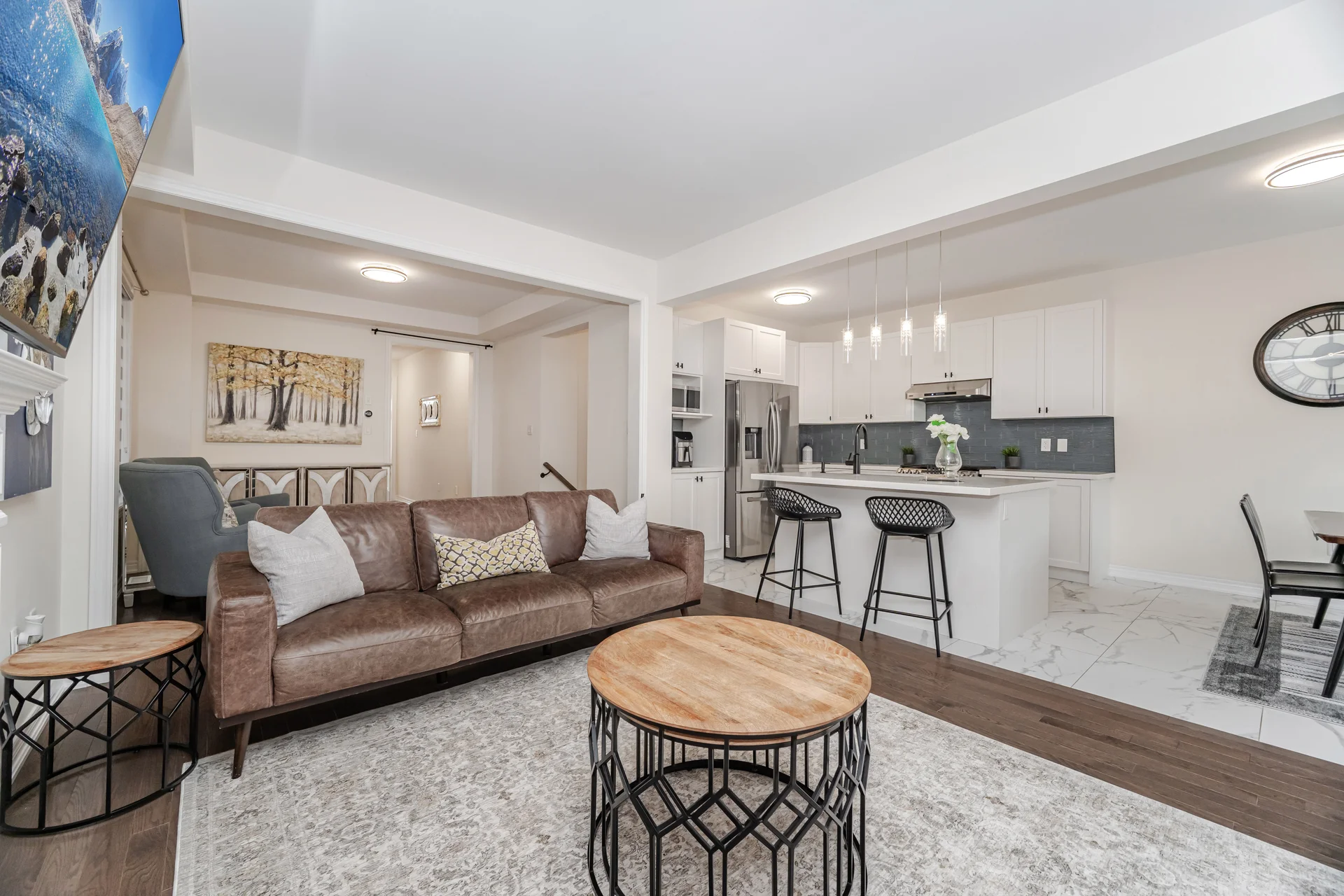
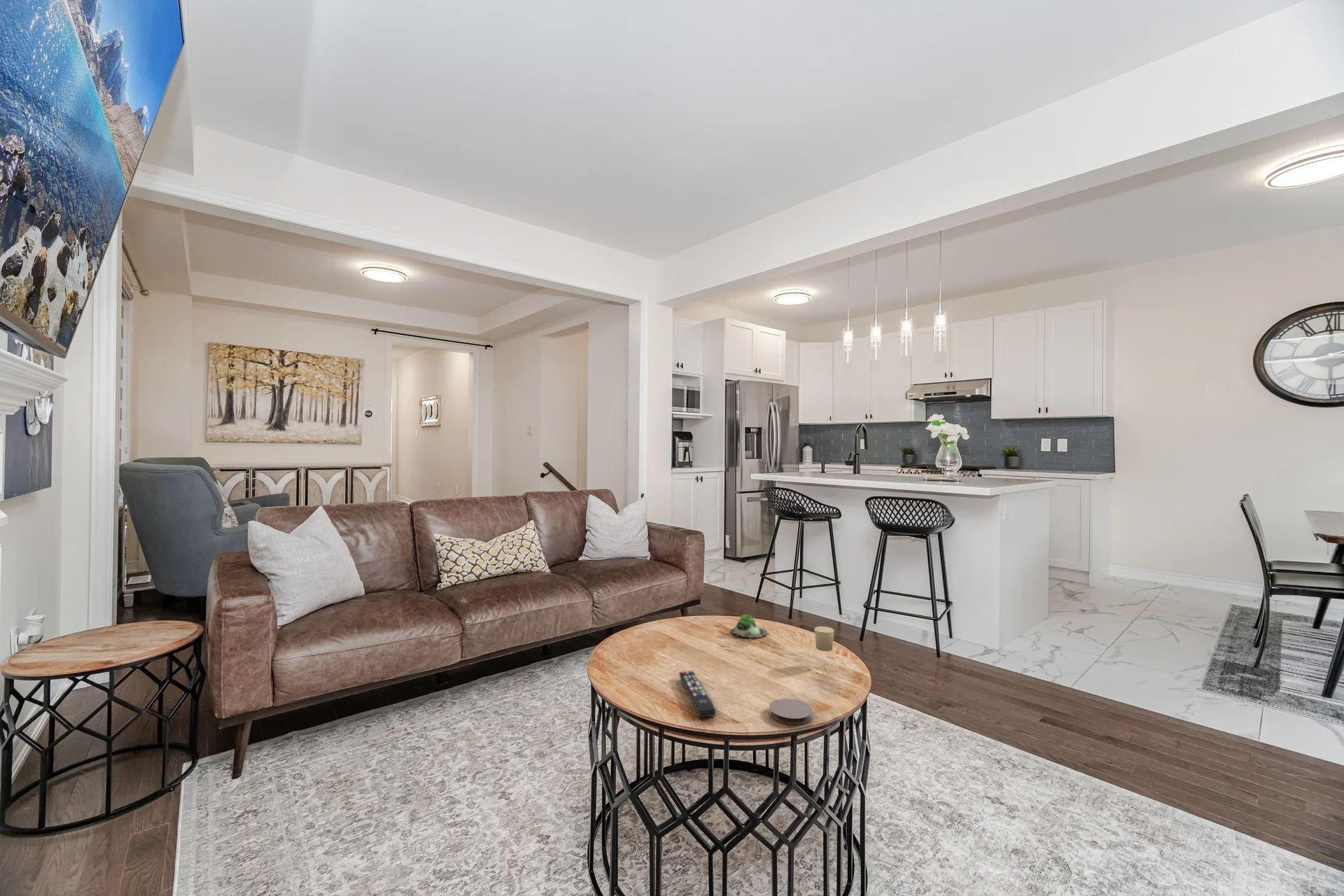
+ candle (824, 646)
+ coaster (790, 710)
+ remote control (696, 692)
+ succulent plant (749, 622)
